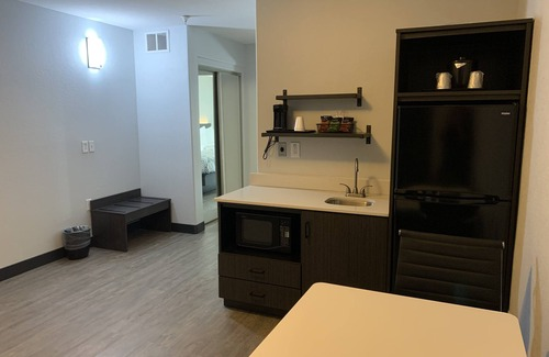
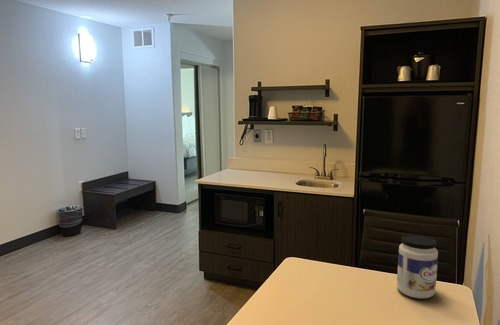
+ jar (417, 265)
